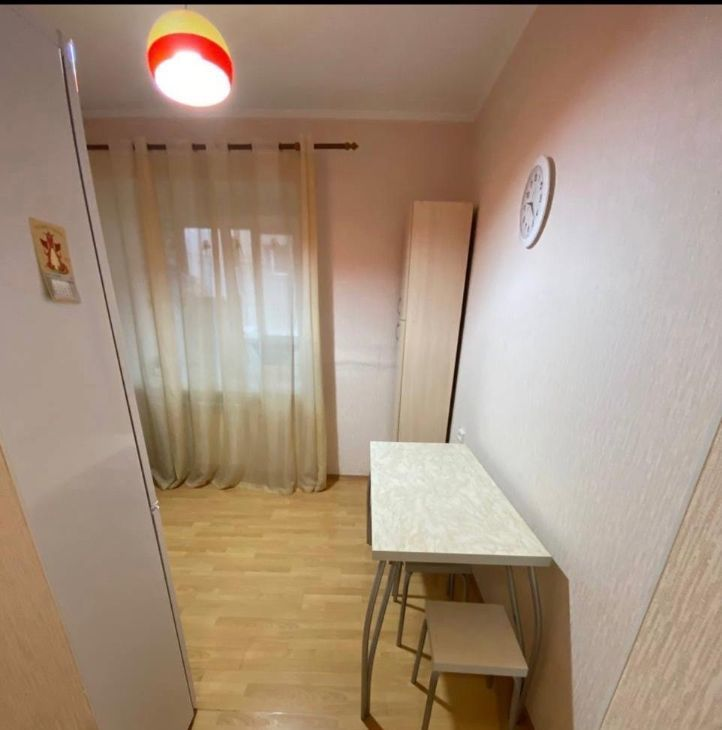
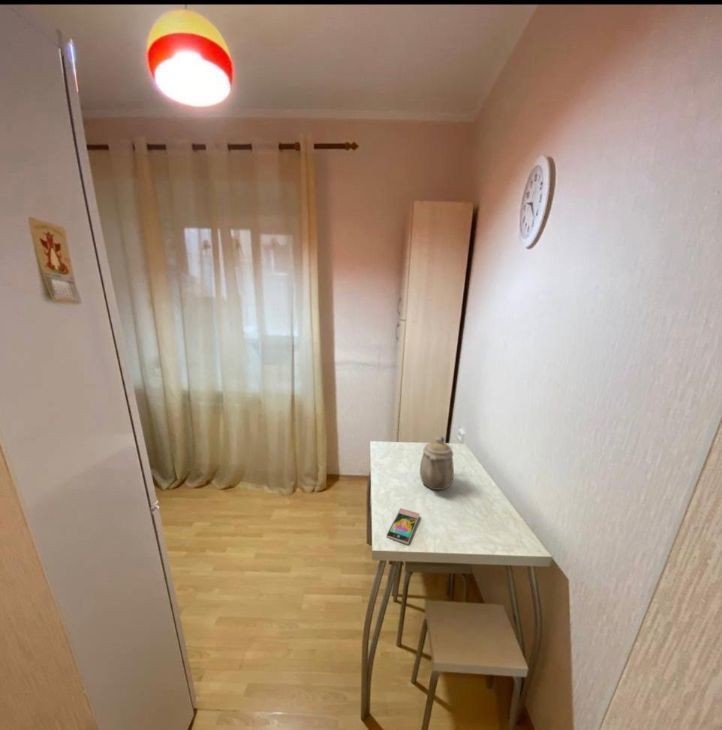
+ smartphone (403, 524)
+ teapot (437, 460)
